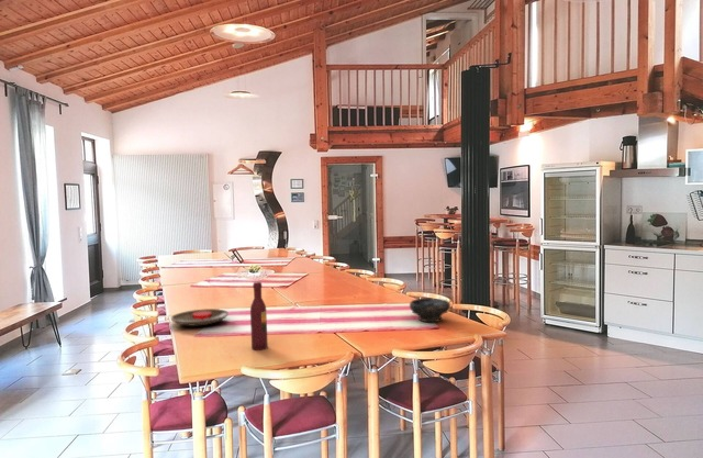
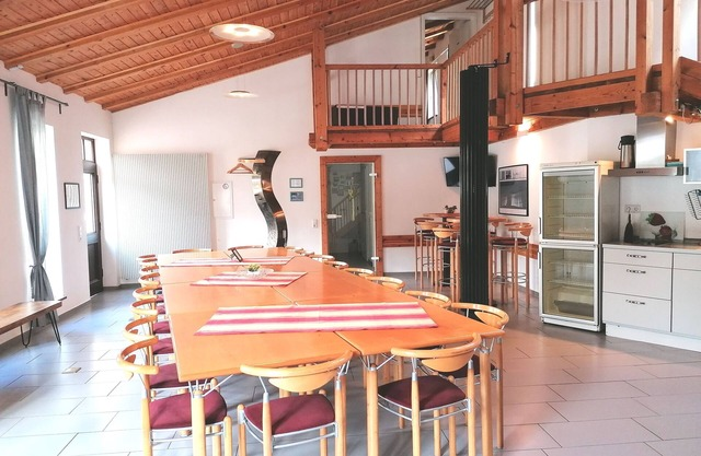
- bowl (429, 310)
- wine bottle (258, 315)
- plate (200, 317)
